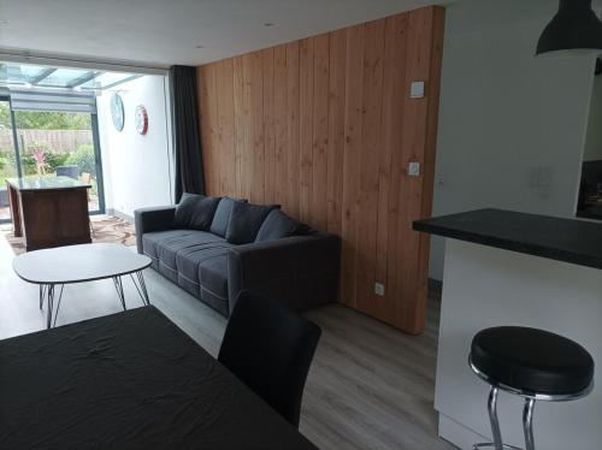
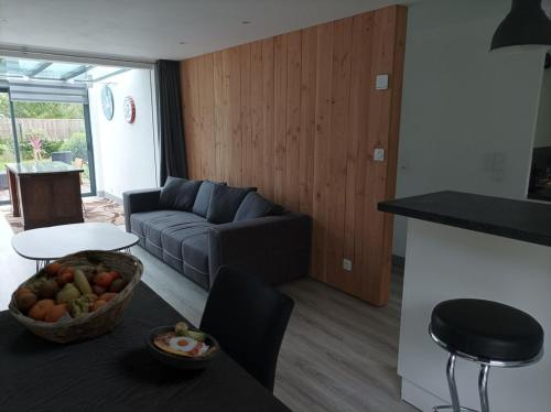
+ fruit basket (79, 292)
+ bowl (182, 349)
